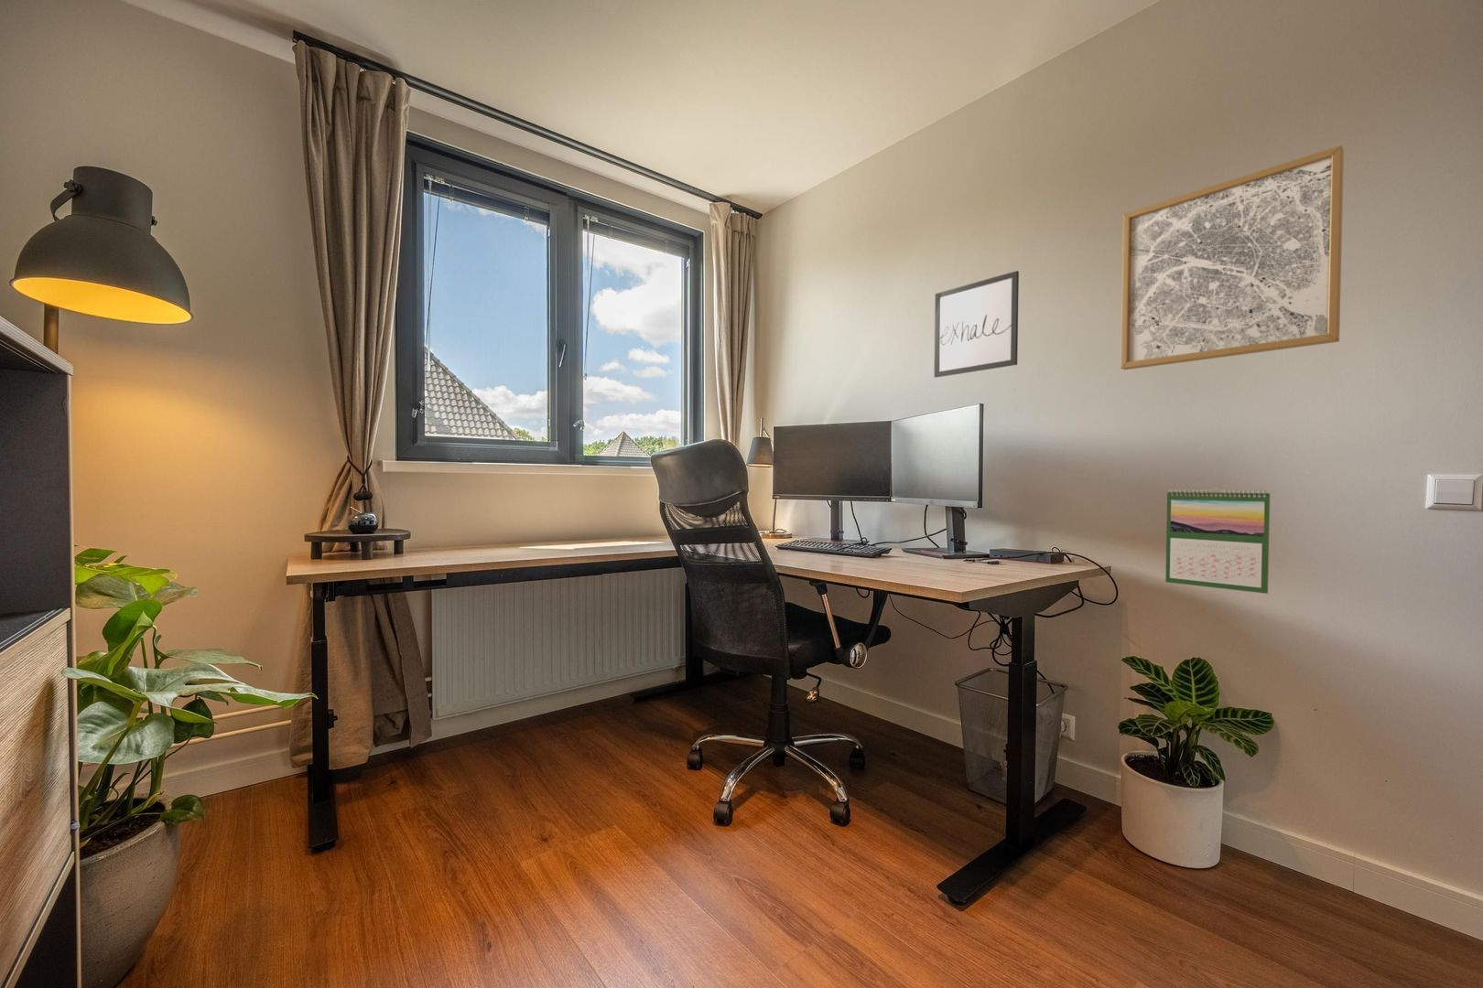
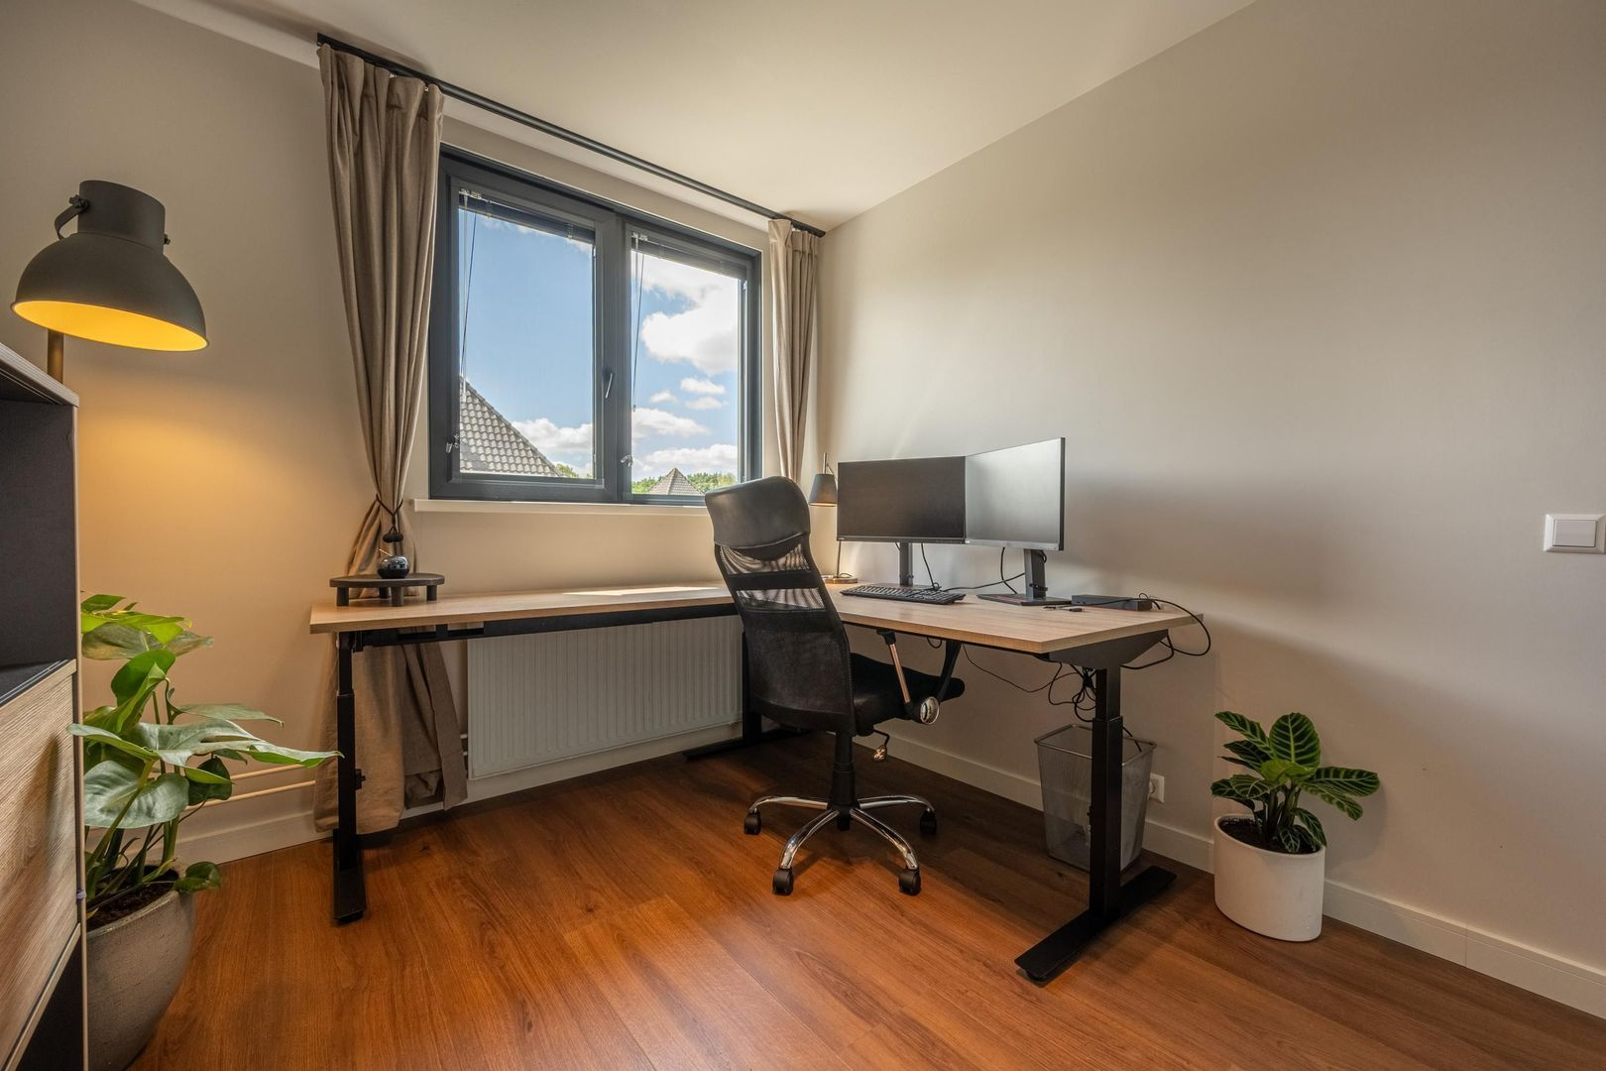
- calendar (1215, 537)
- wall art (1219, 271)
- wall art (974, 326)
